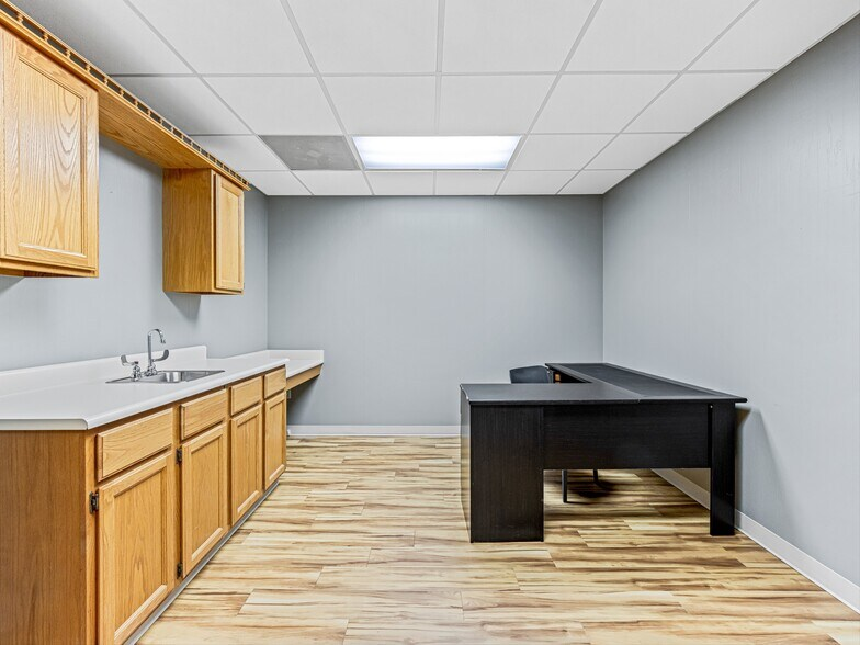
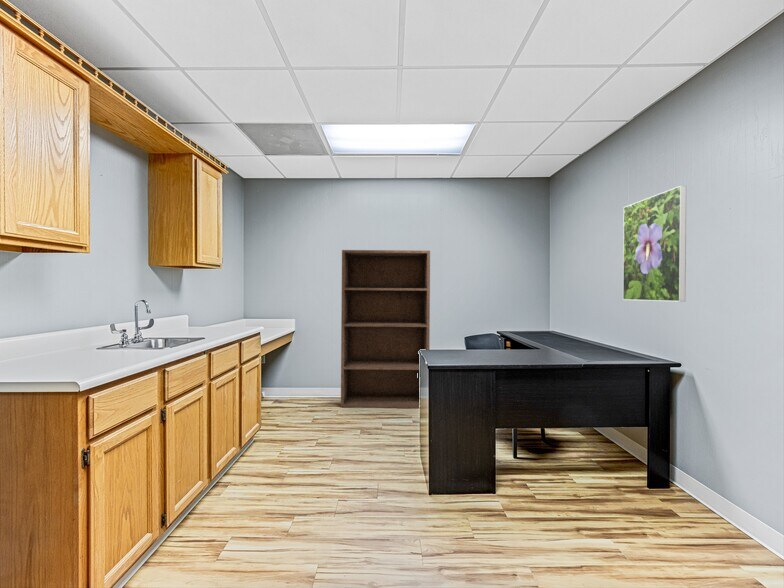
+ bookshelf (385, 327)
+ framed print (651, 249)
